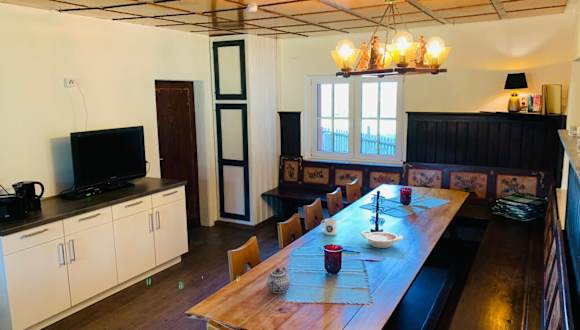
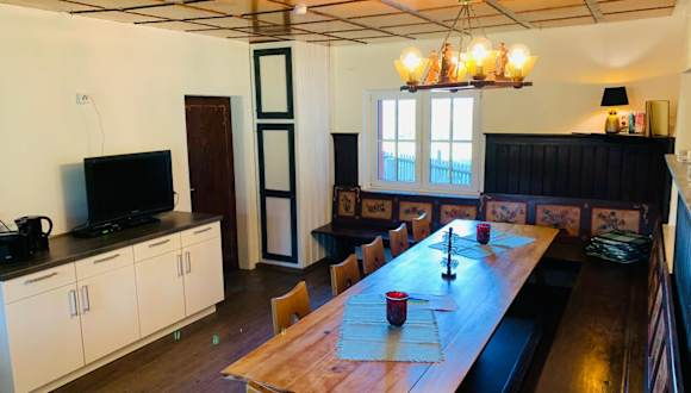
- teapot (278, 279)
- mug (328, 226)
- bowl (381, 239)
